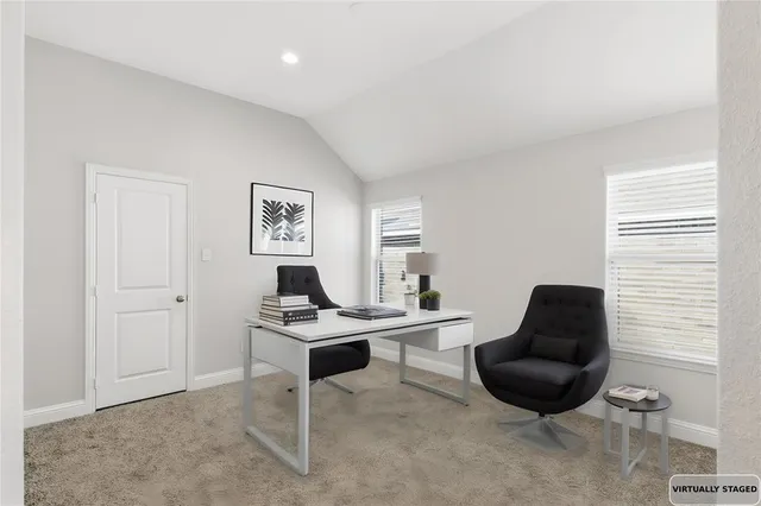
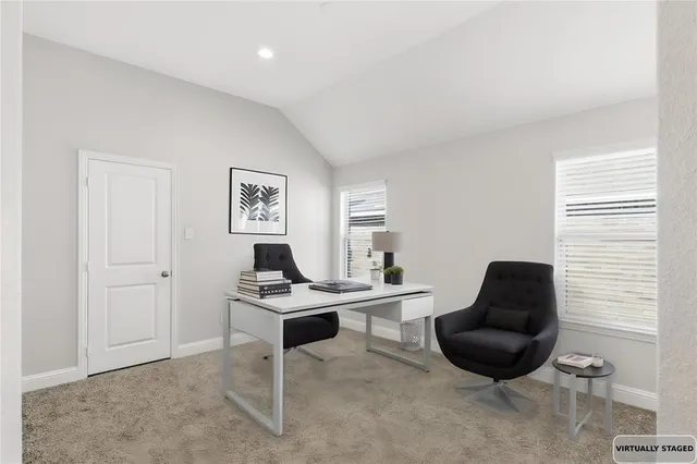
+ wastebasket (409, 333)
